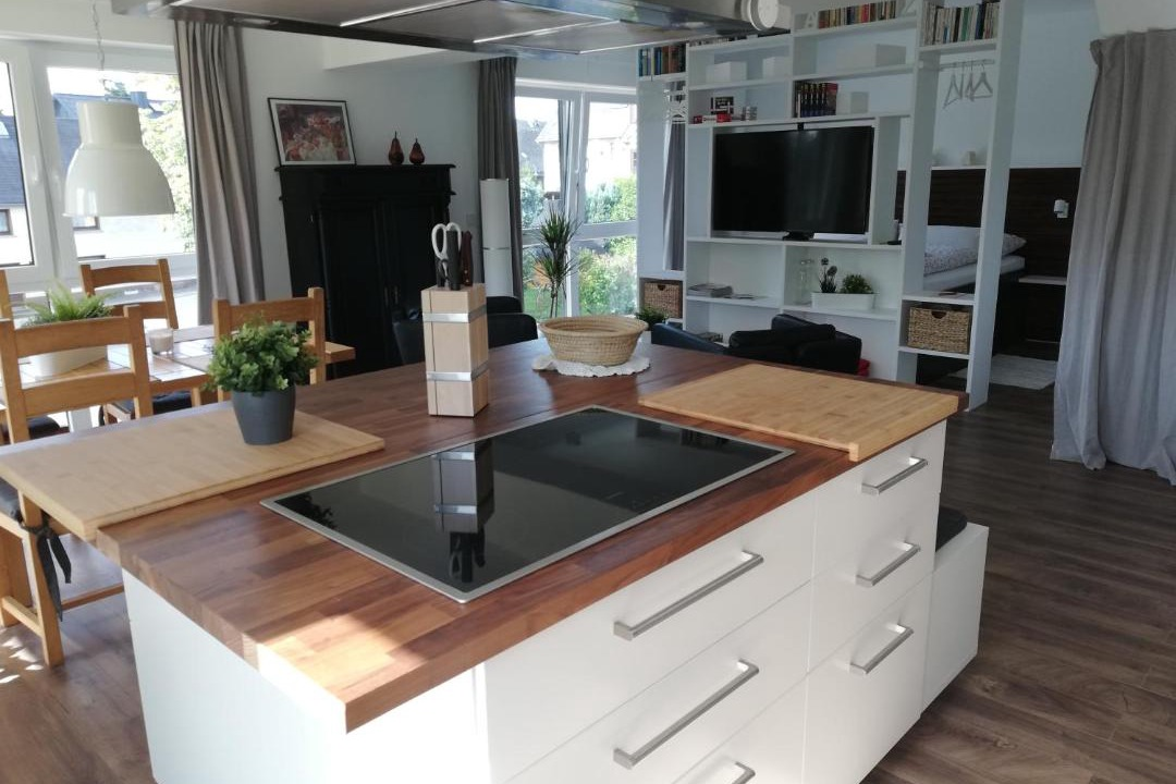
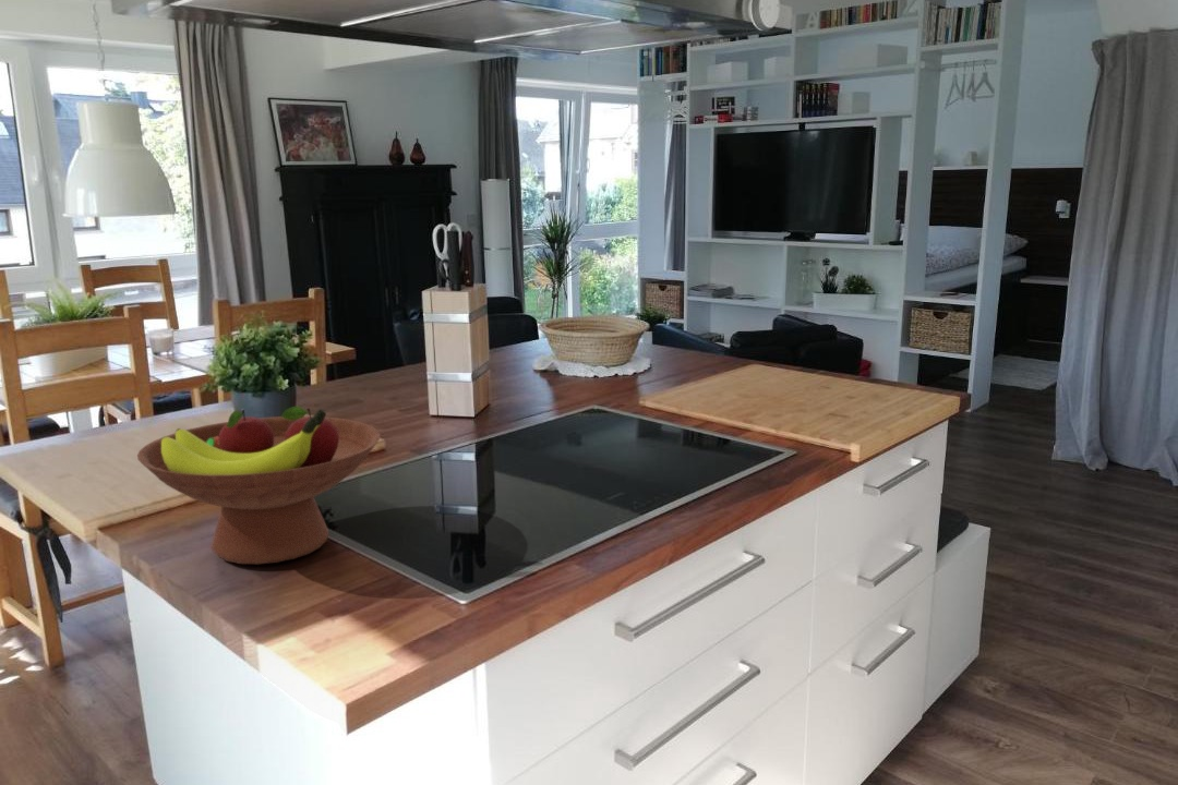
+ fruit bowl (266, 473)
